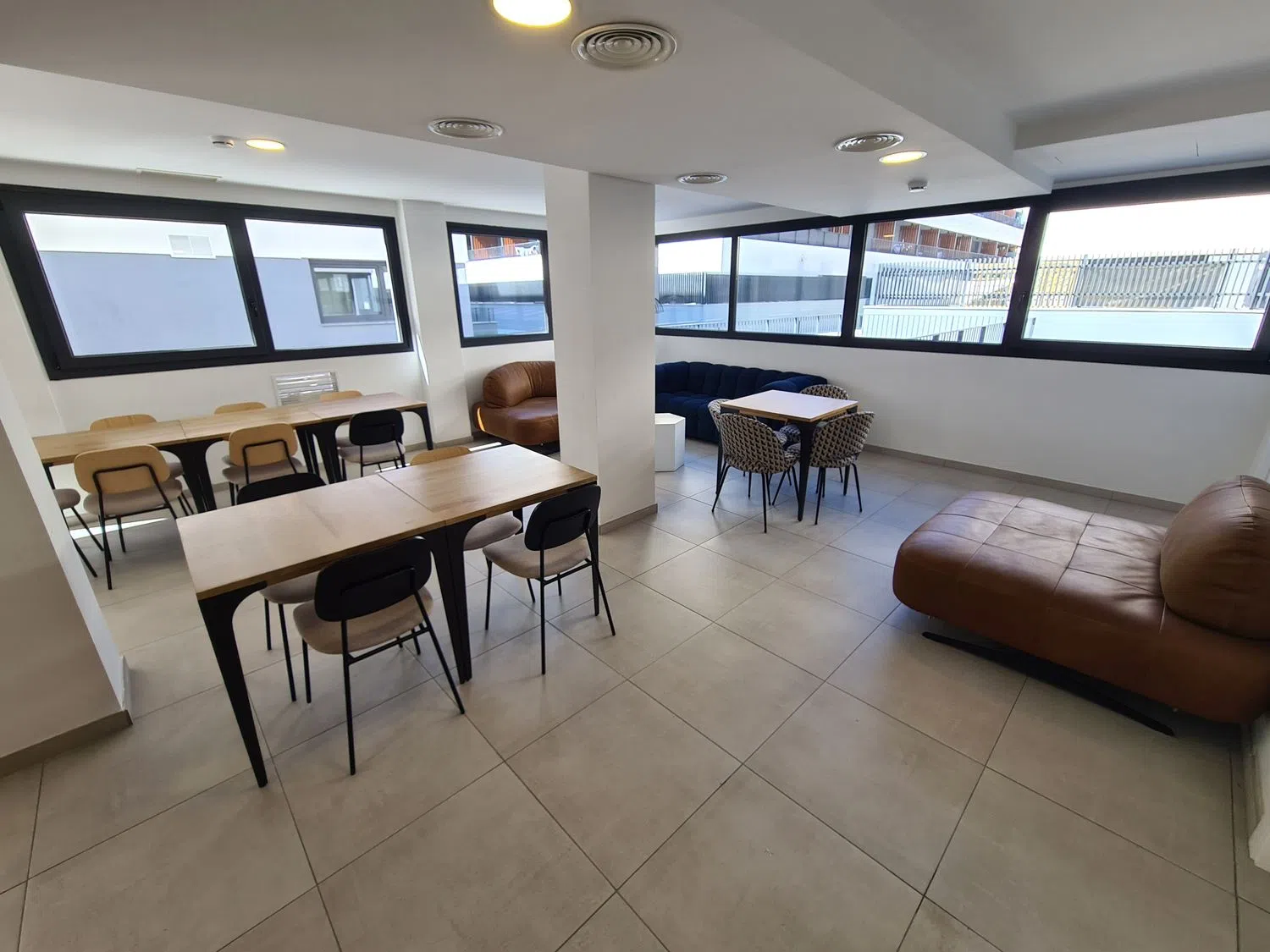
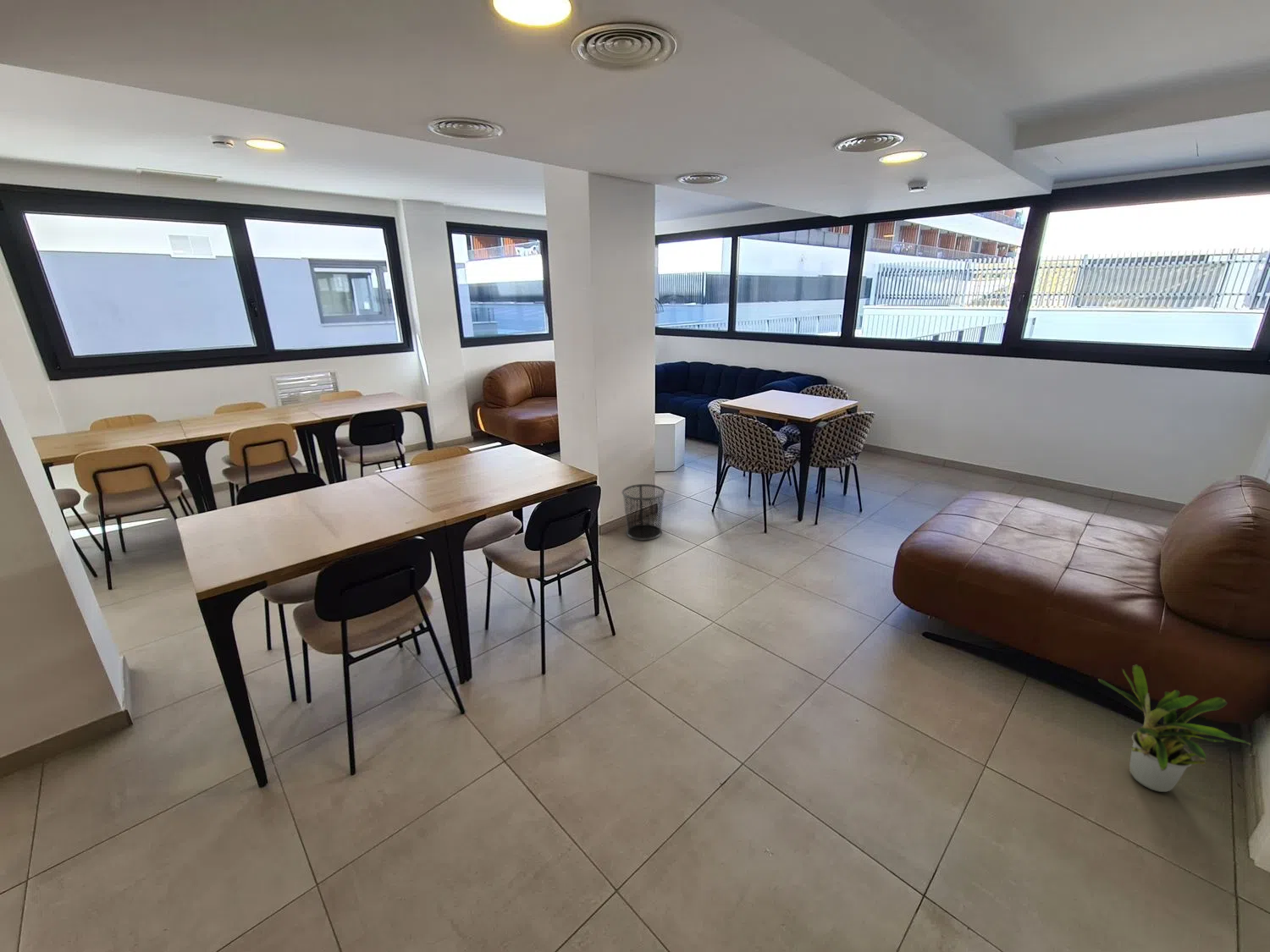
+ potted plant (1157, 736)
+ waste bin (643, 511)
